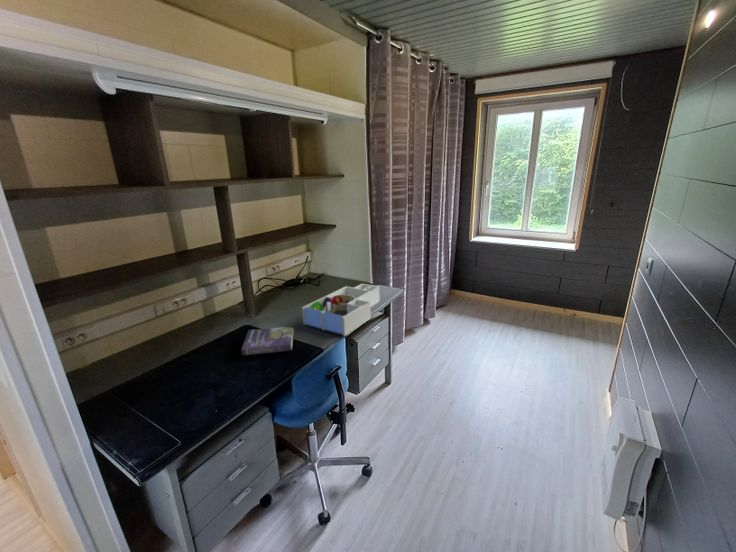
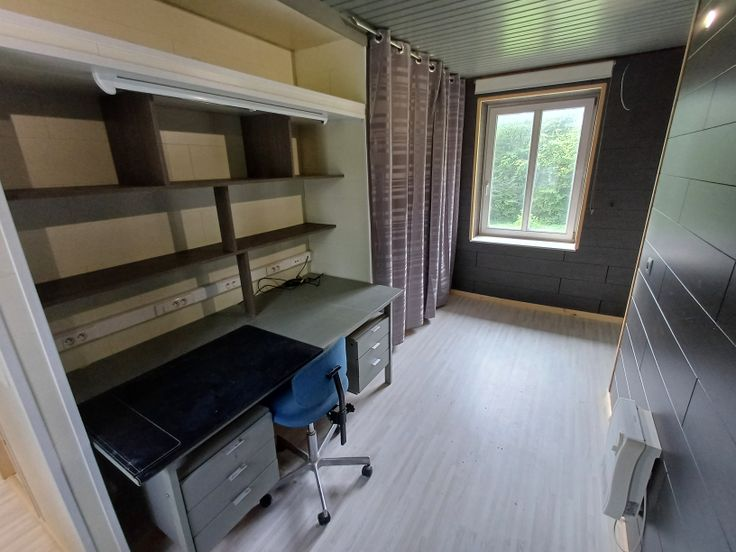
- desk organizer (350, 305)
- book (270, 339)
